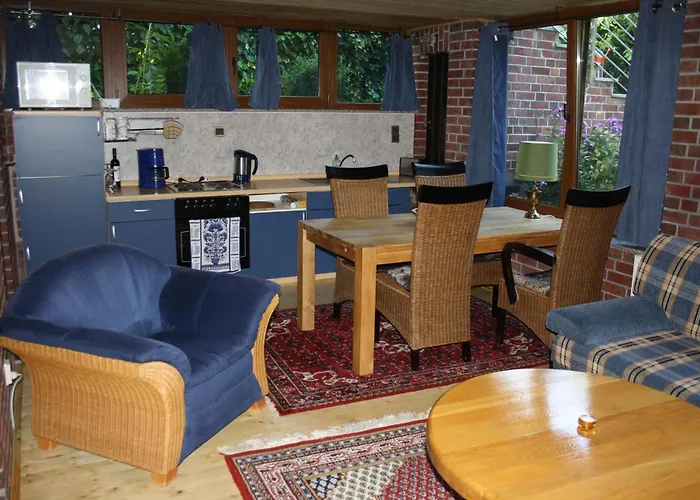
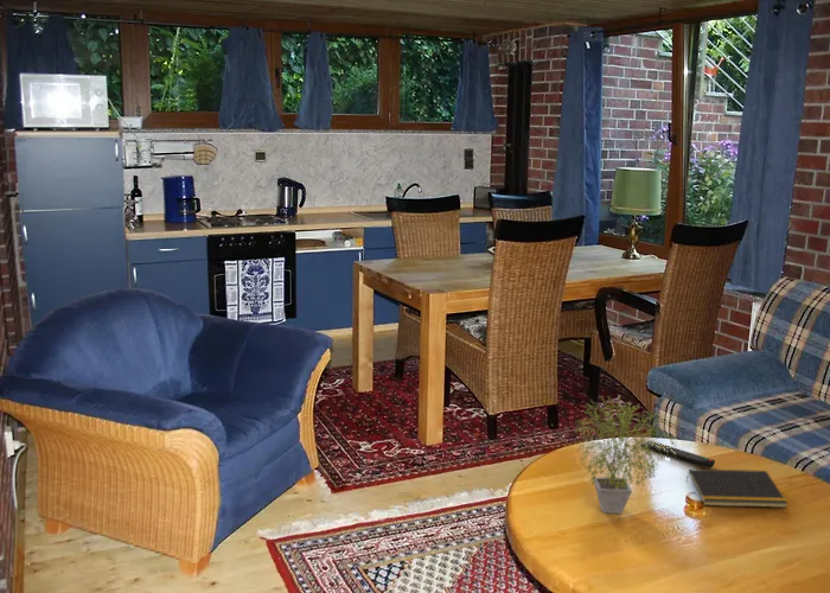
+ notepad (736, 487)
+ potted plant (622, 452)
+ remote control (677, 453)
